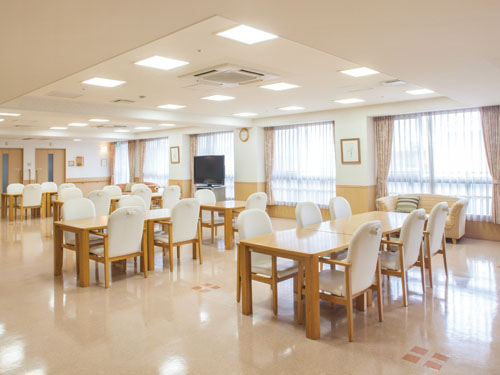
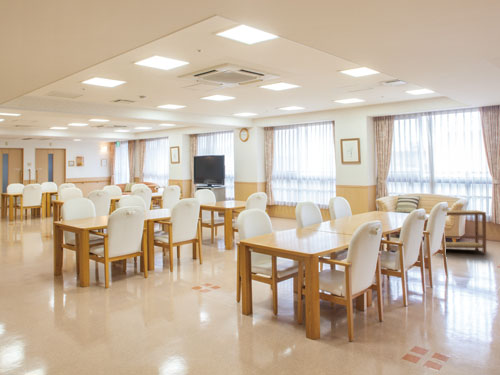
+ side table (459, 236)
